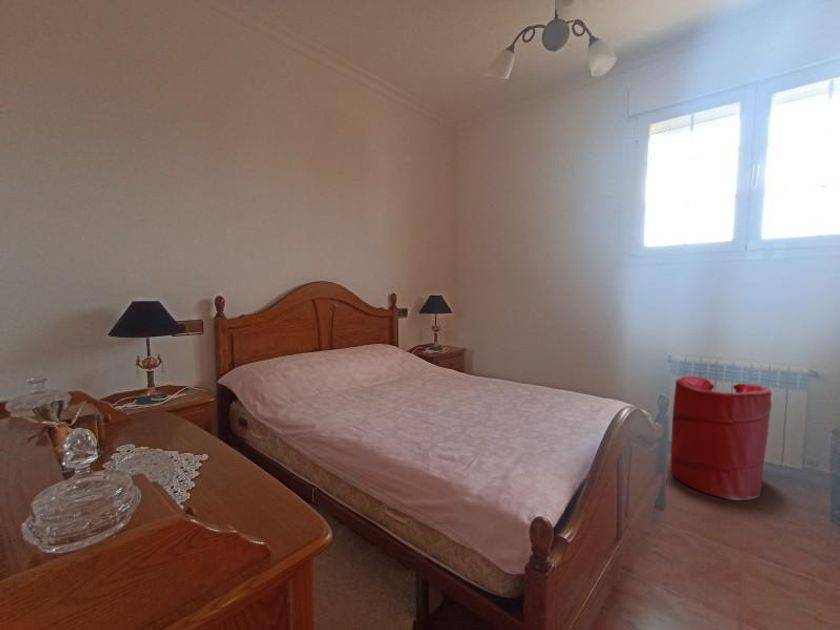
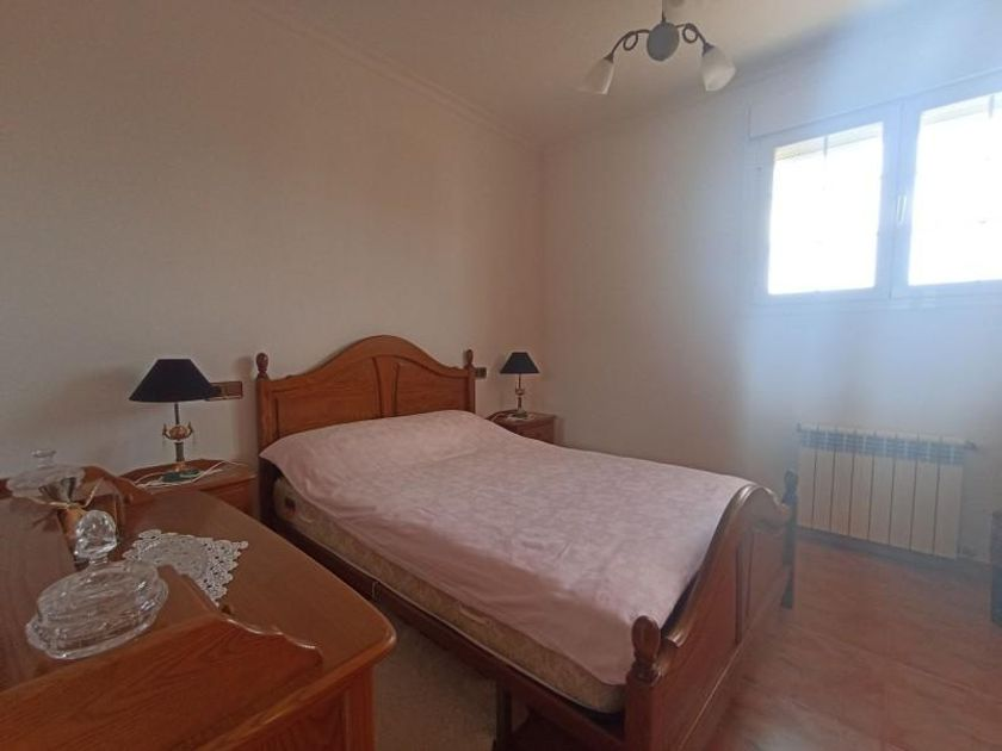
- laundry hamper (717, 430)
